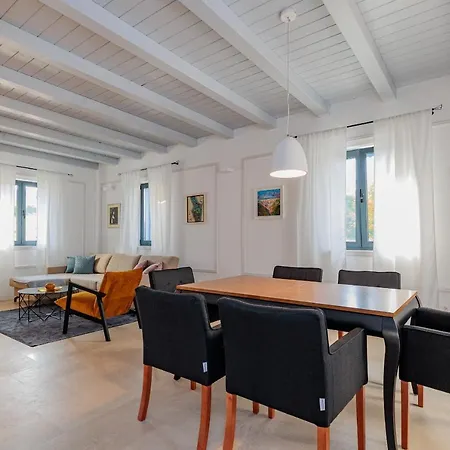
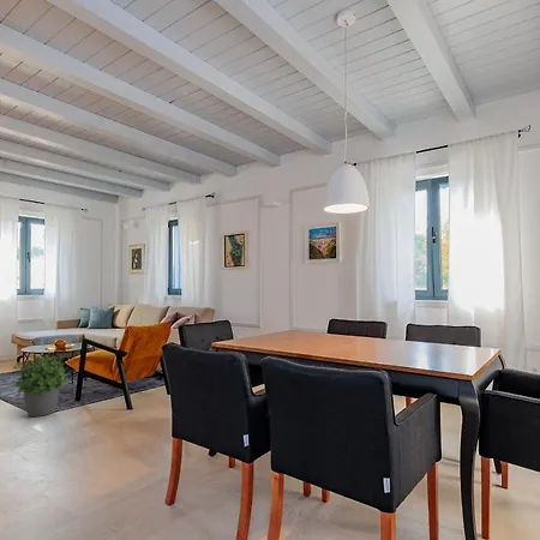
+ potted plant (42, 383)
